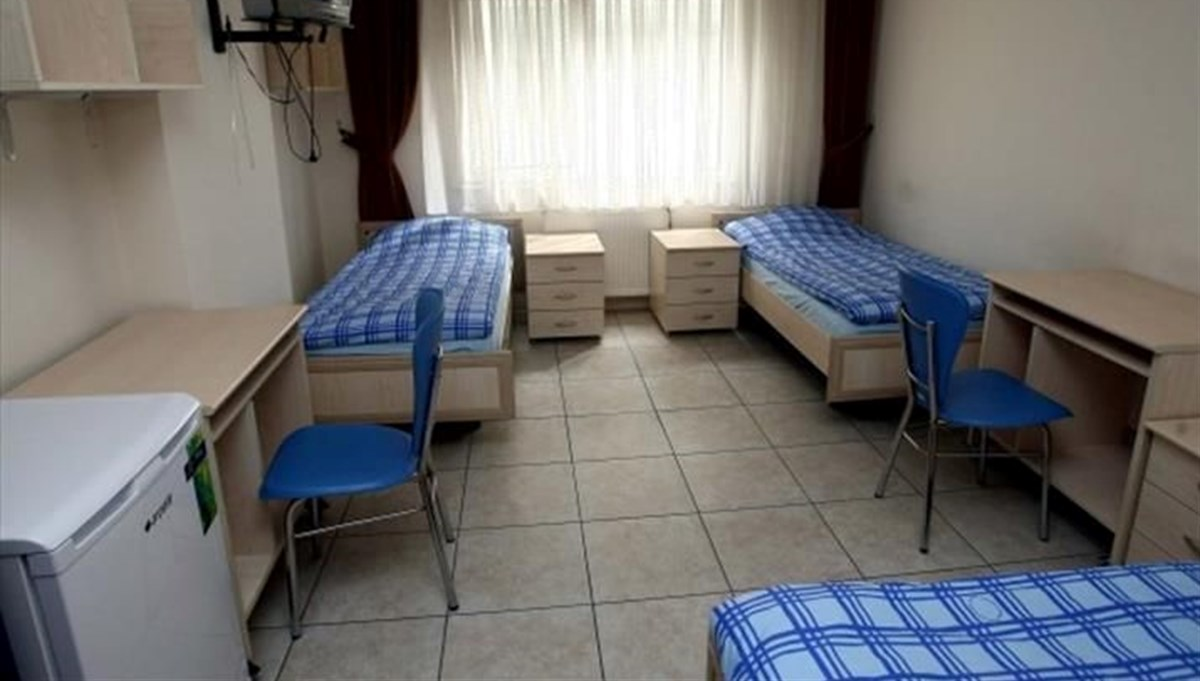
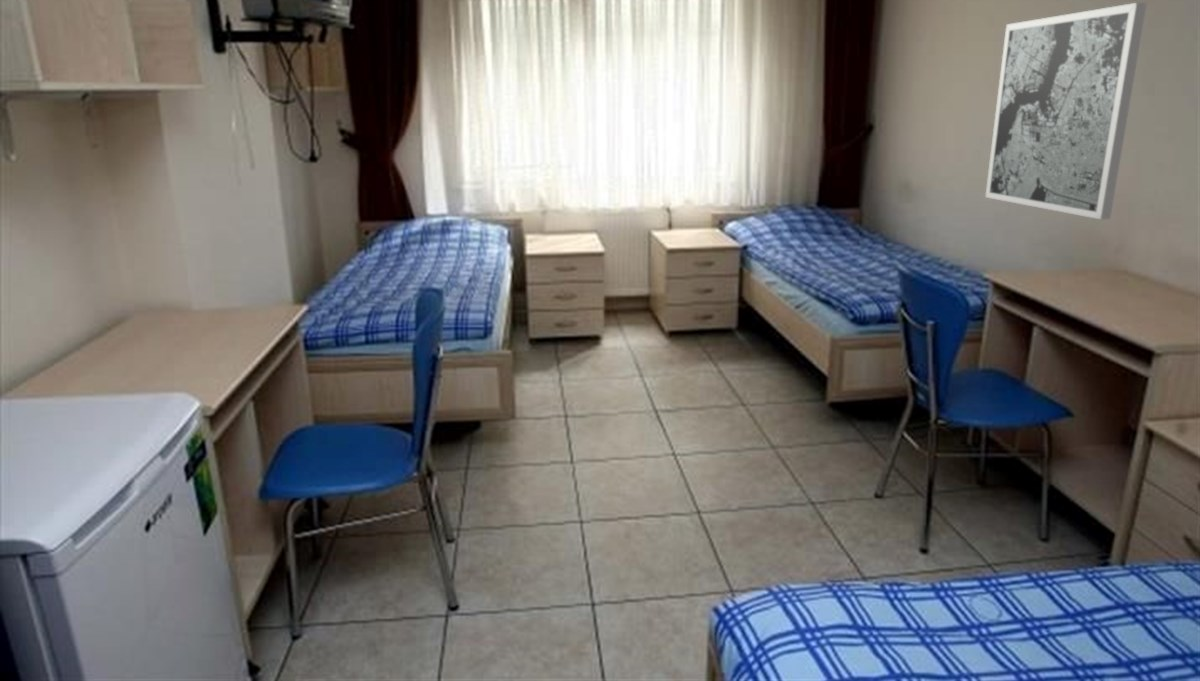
+ wall art (1055, 114)
